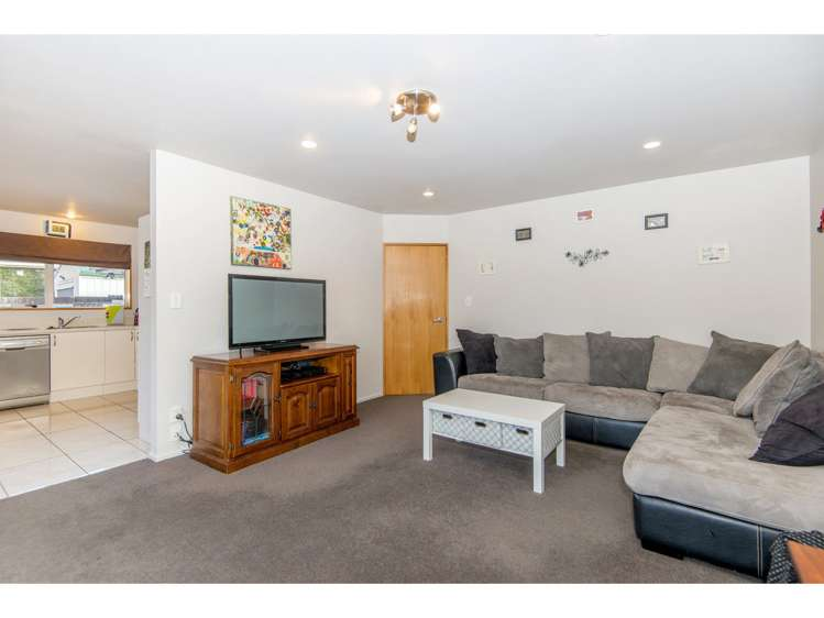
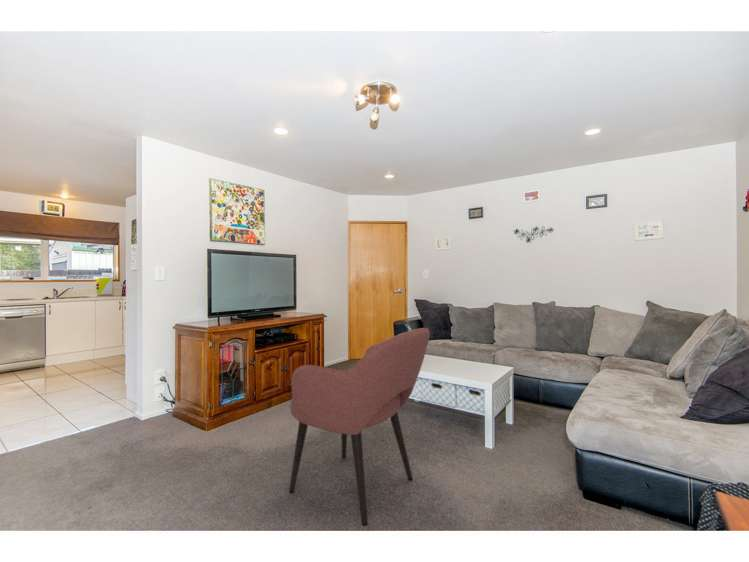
+ armchair (360, 406)
